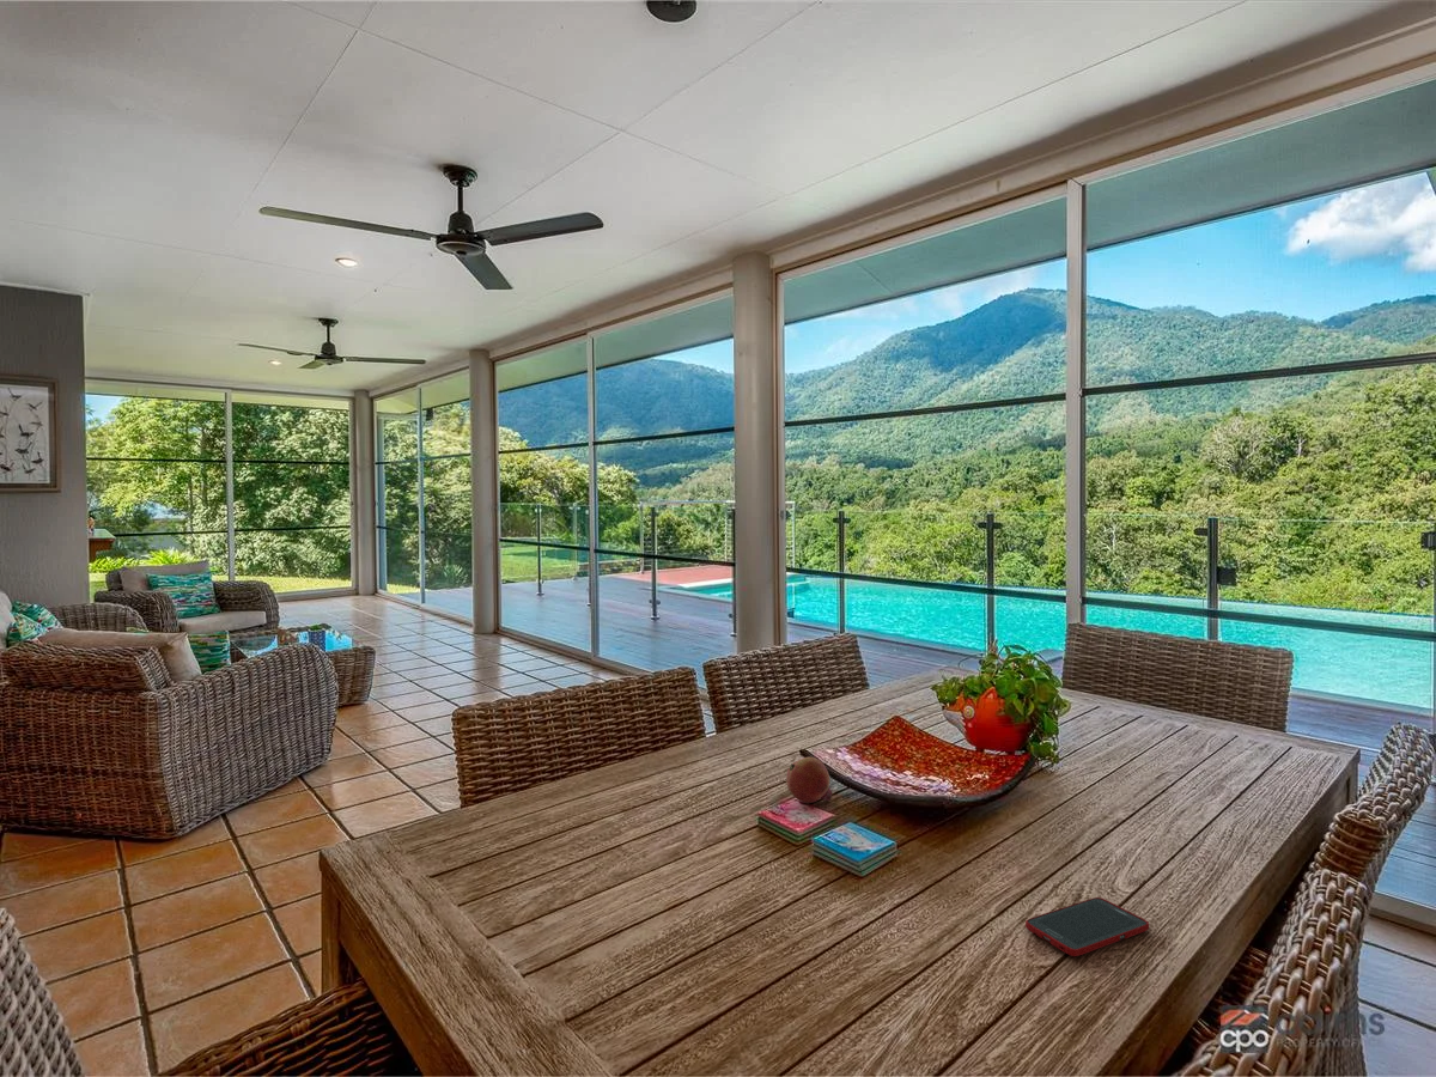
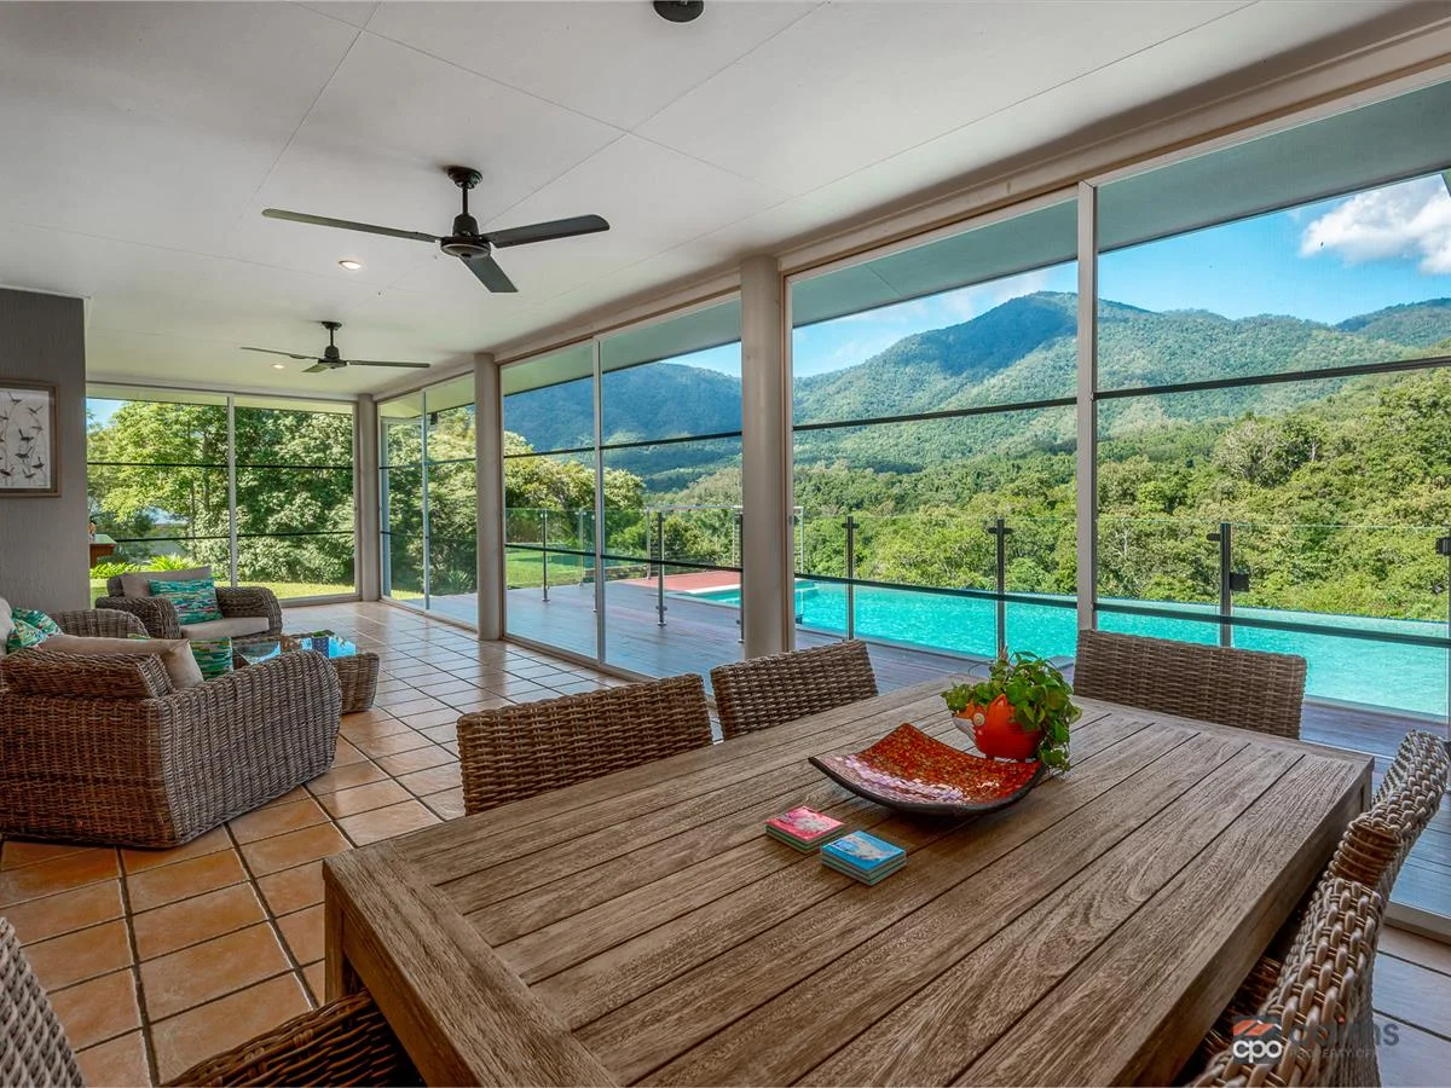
- fruit (809, 779)
- cell phone (1087, 925)
